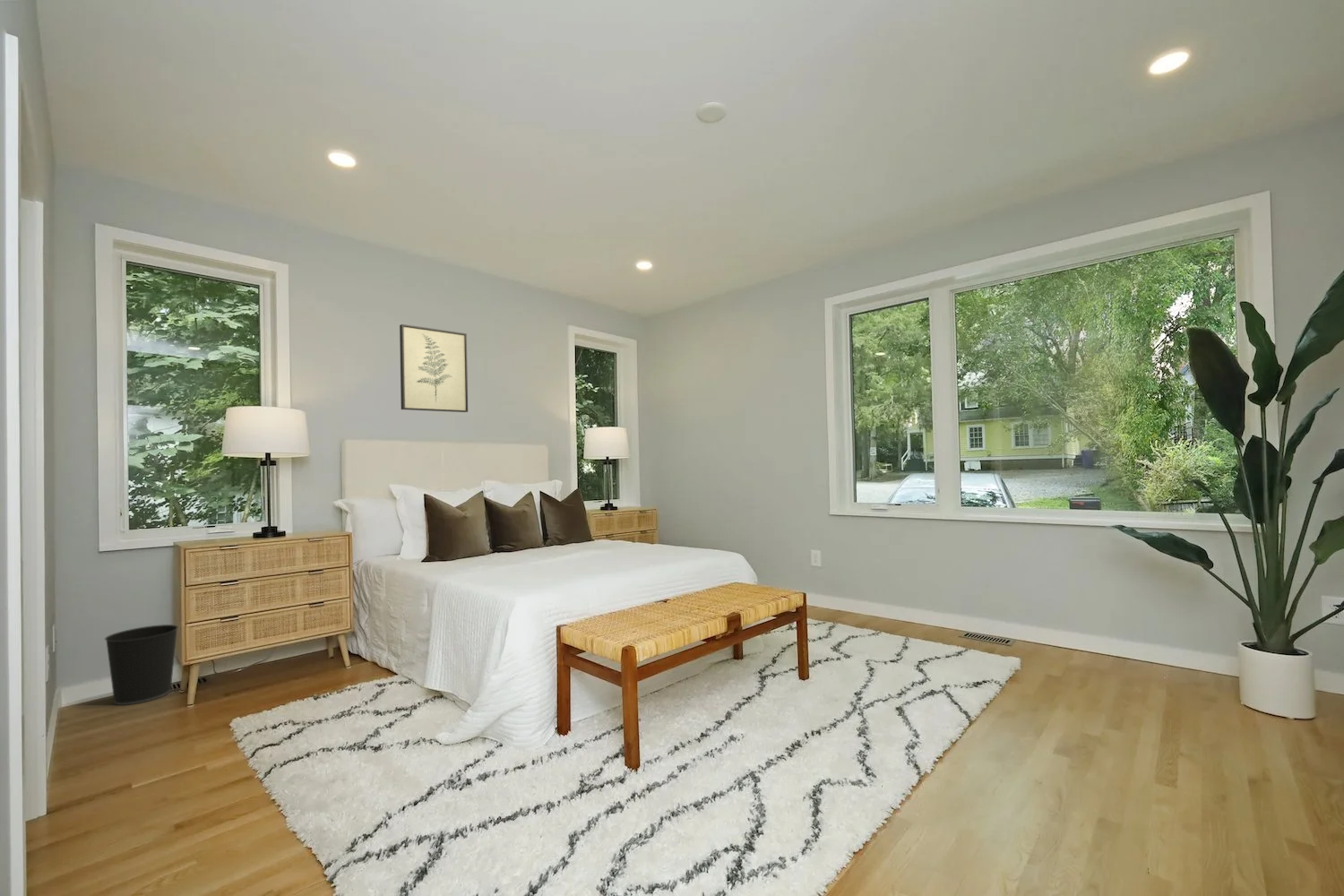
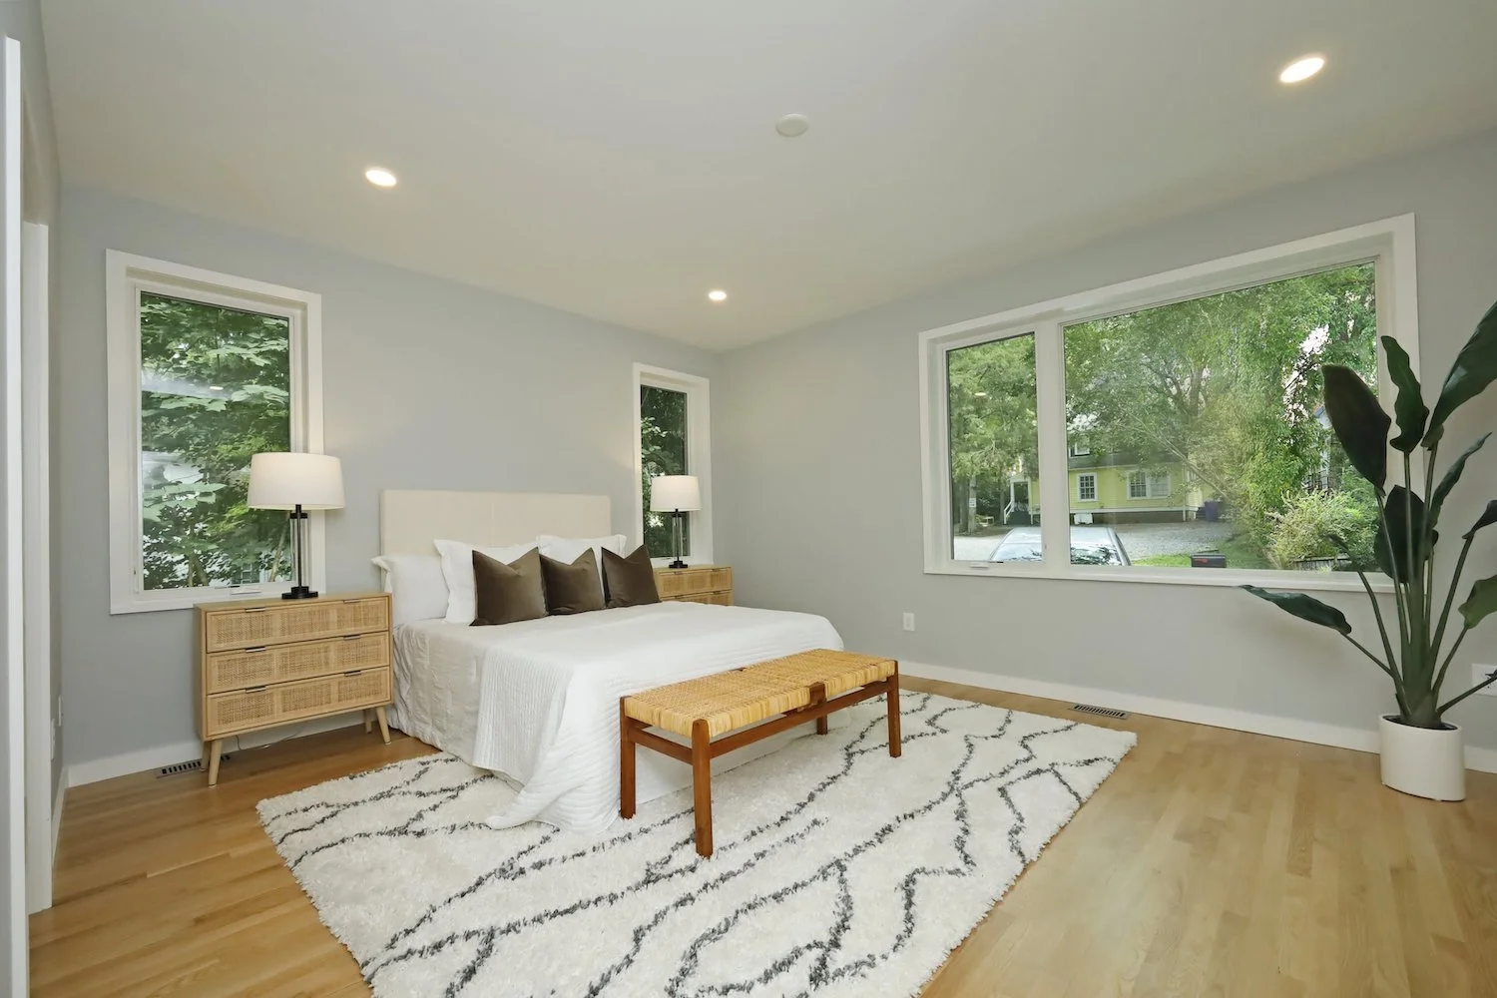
- wastebasket (142, 664)
- wall art (435, 370)
